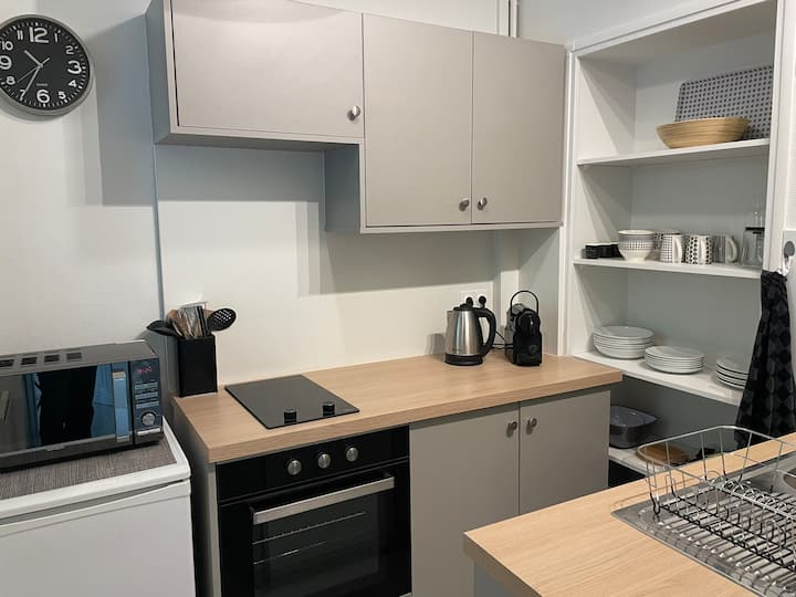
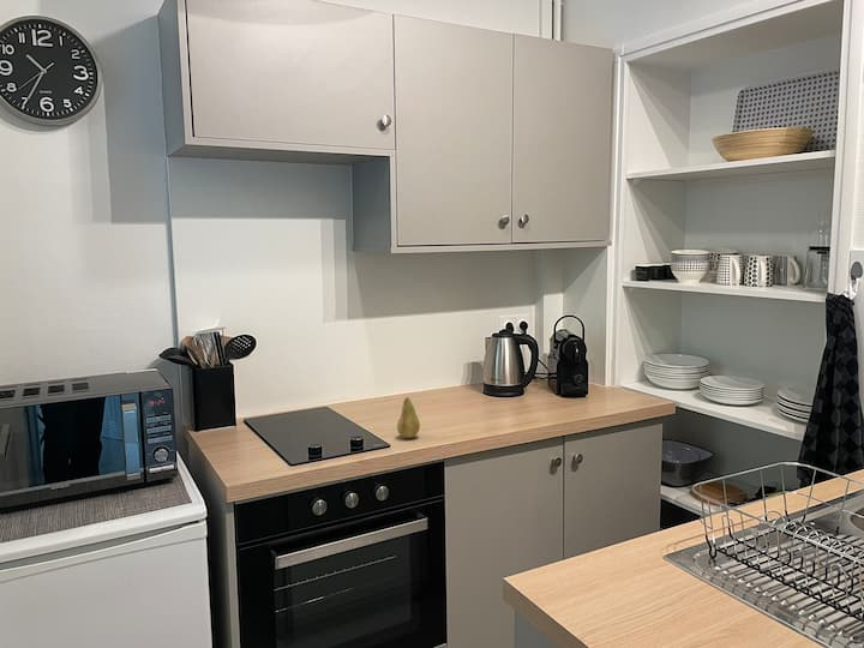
+ fruit (408, 416)
